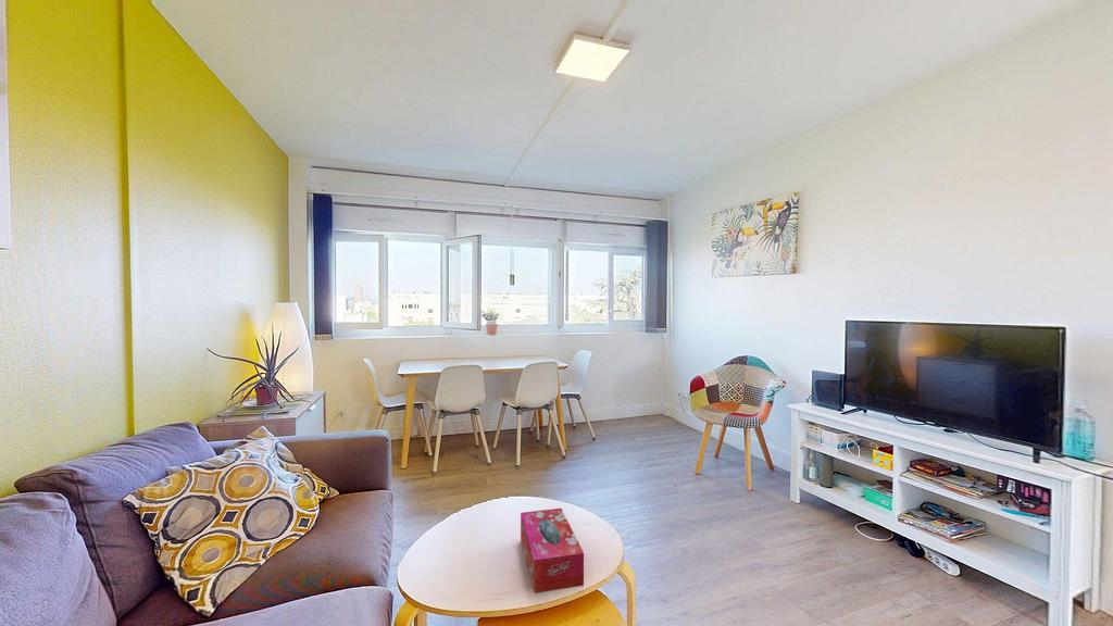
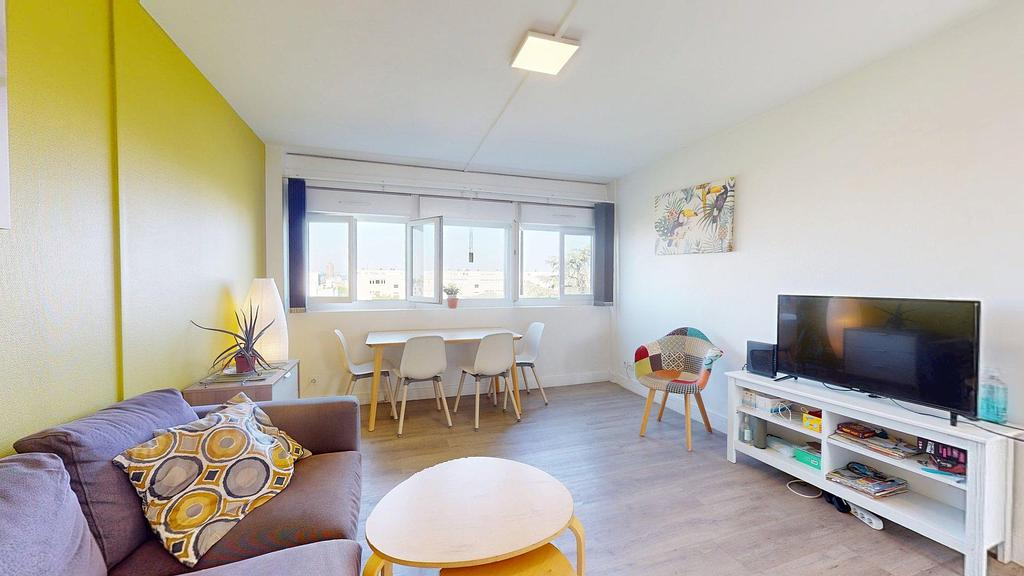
- tissue box (549, 546)
